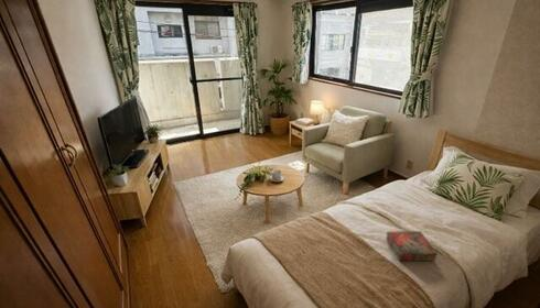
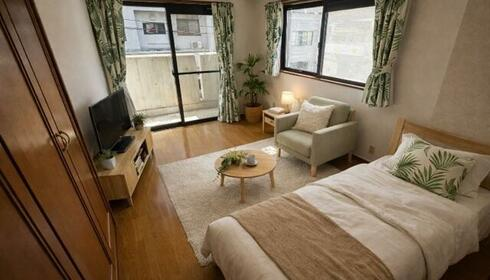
- book (410, 245)
